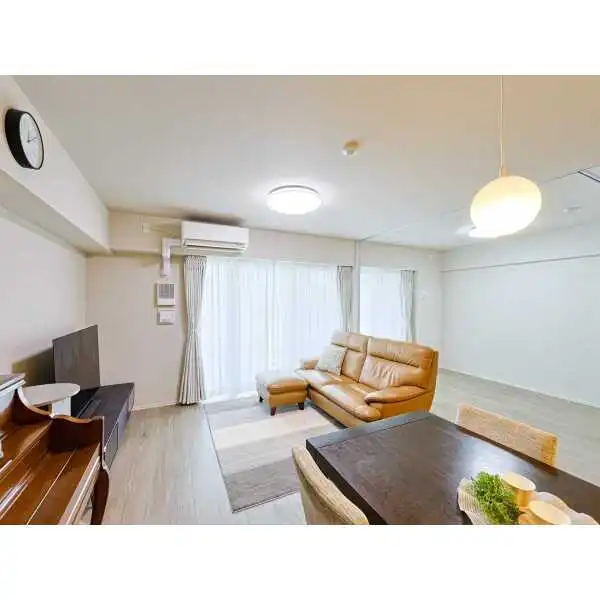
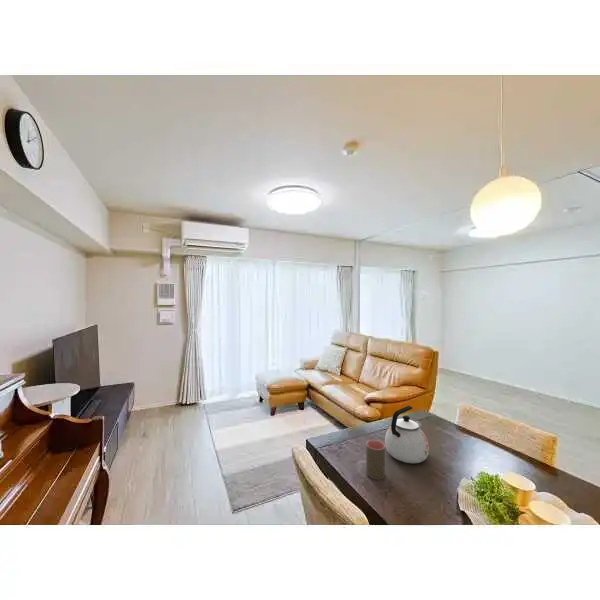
+ cup (375, 459)
+ kettle (406, 430)
